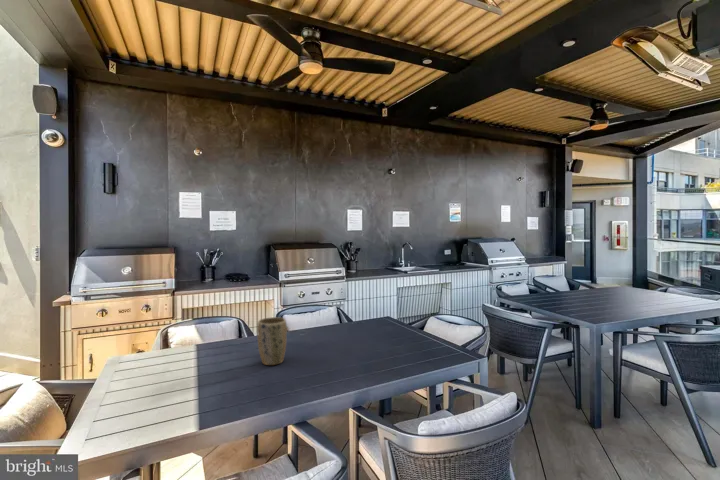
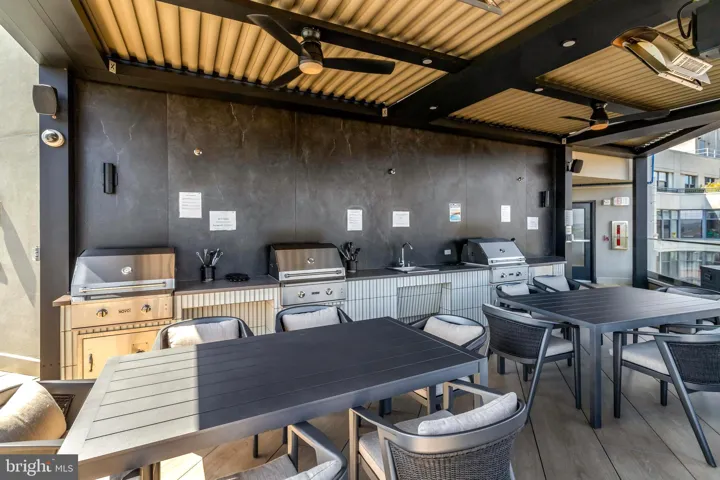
- plant pot (272, 341)
